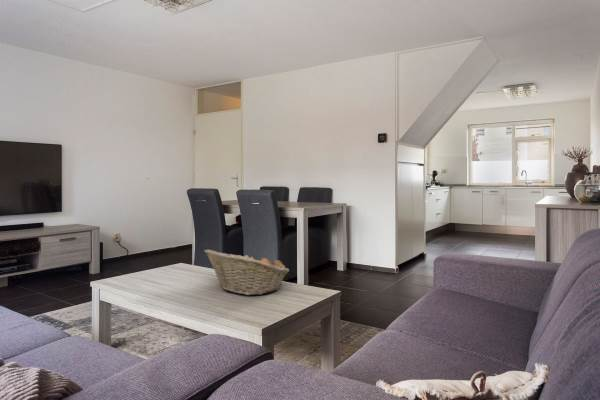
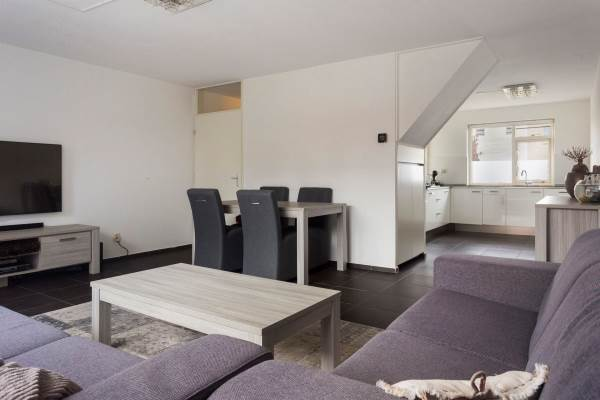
- fruit basket (246, 268)
